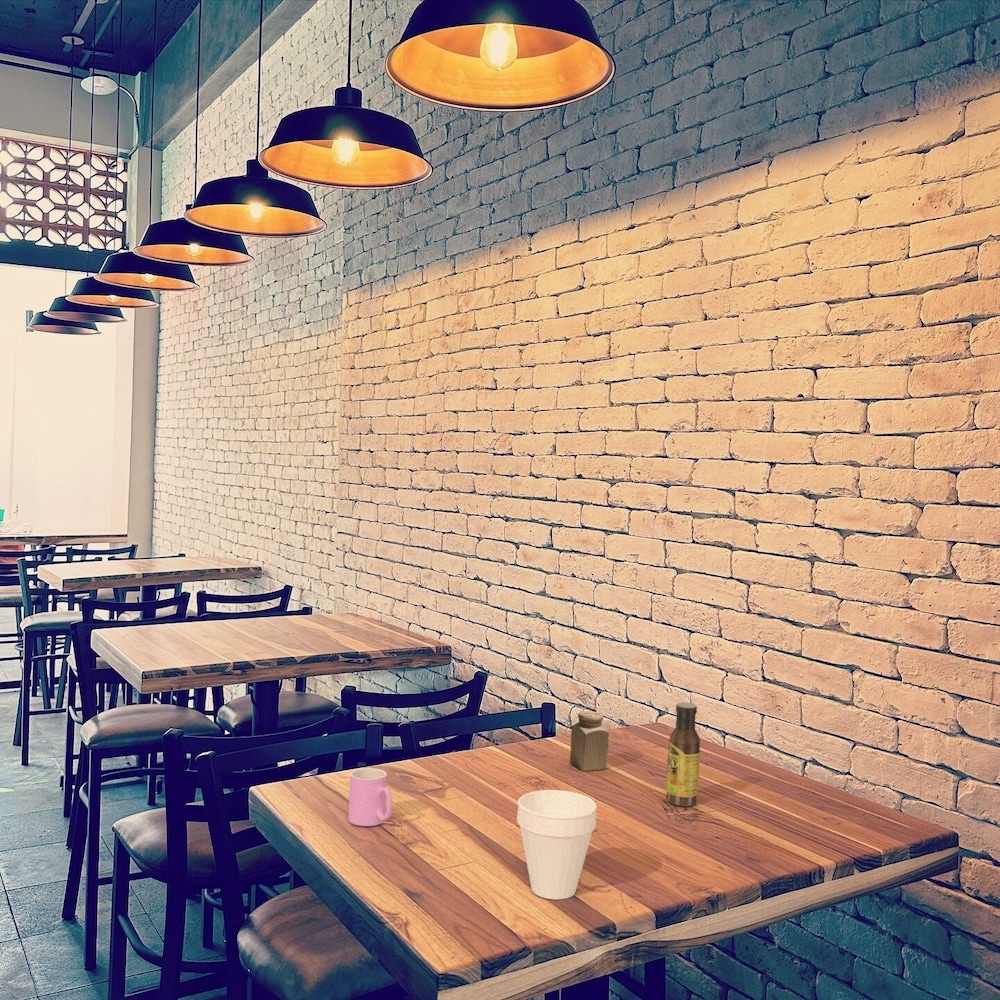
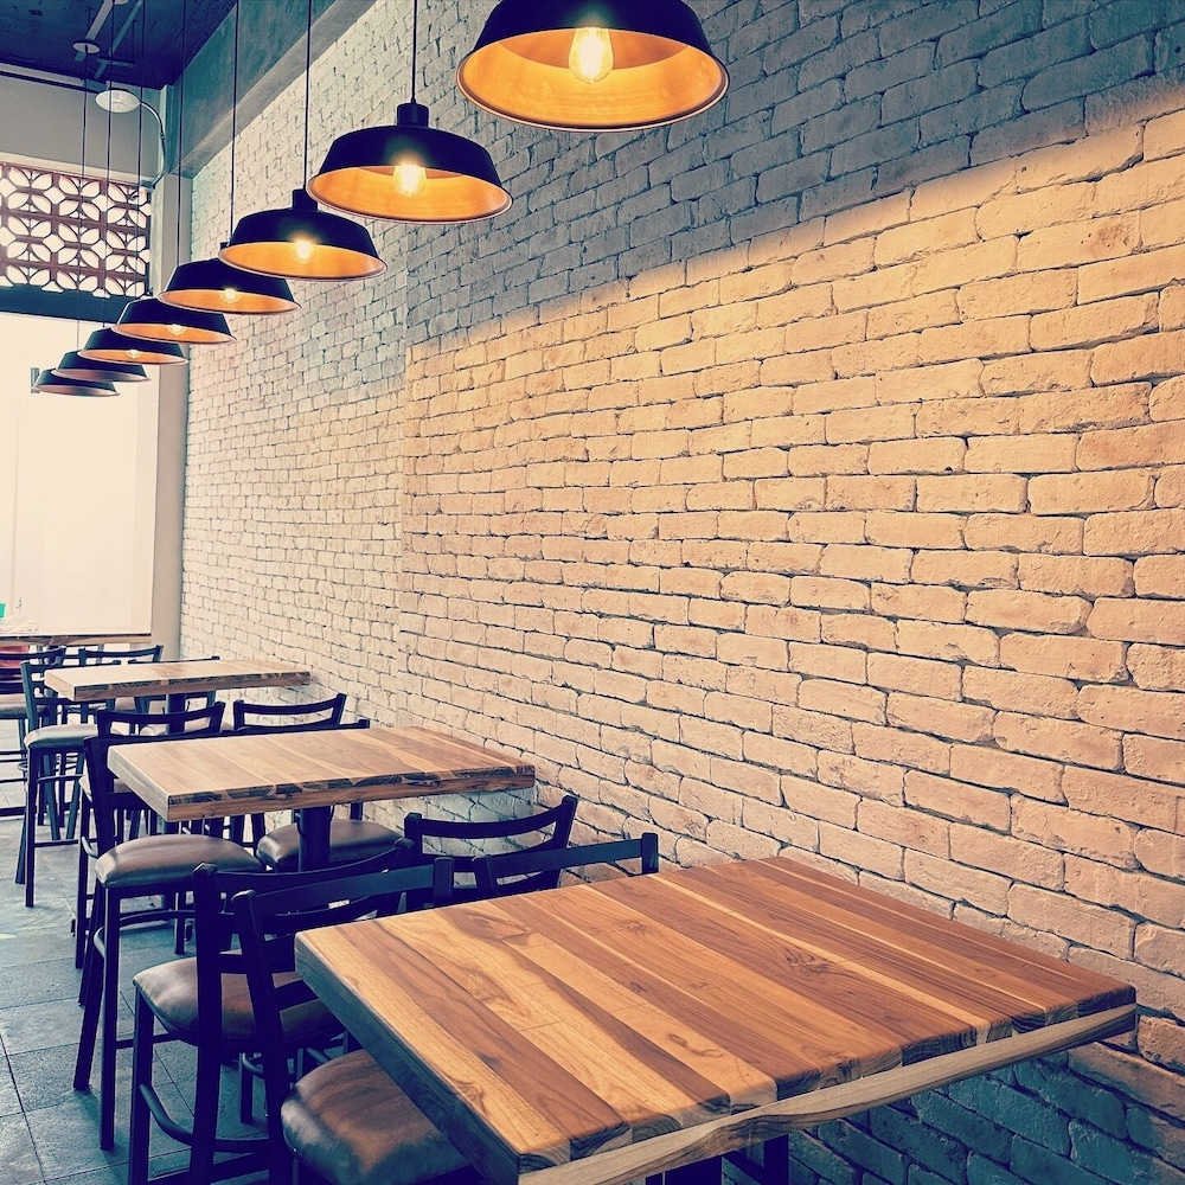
- sauce bottle (683, 753)
- cup (555, 846)
- salt shaker (589, 739)
- cup (373, 799)
